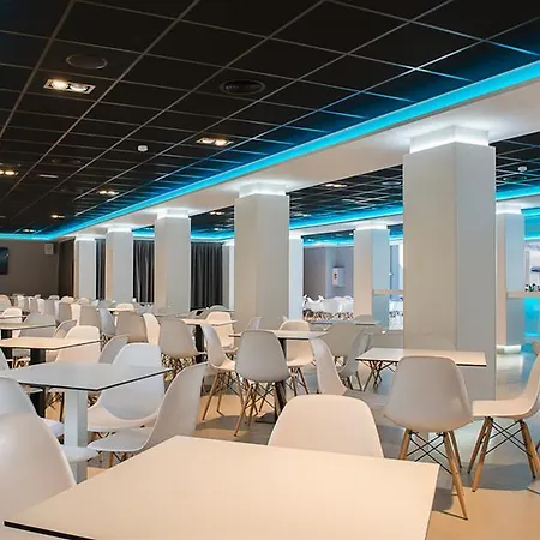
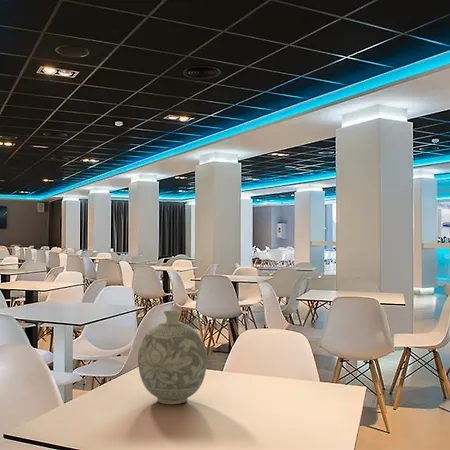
+ decorative vase (172, 355)
